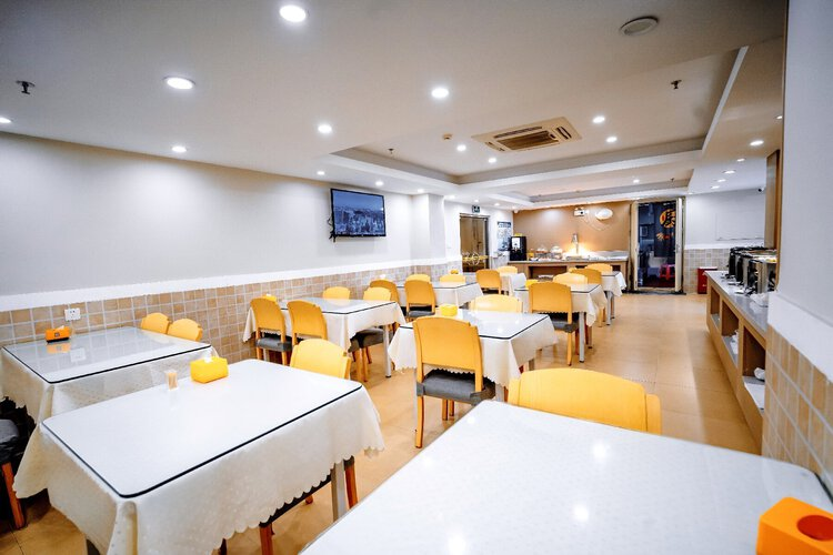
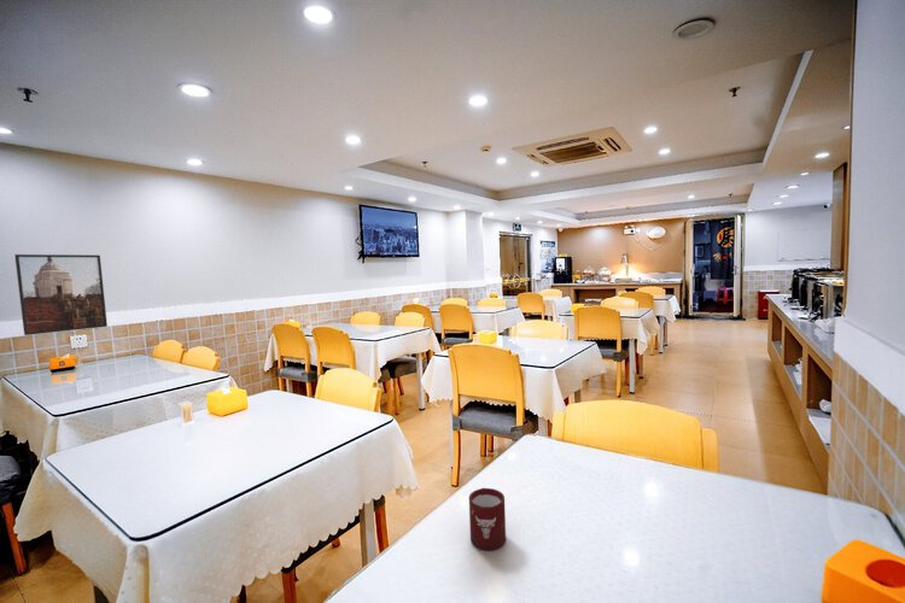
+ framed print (64, 293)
+ cup (485, 513)
